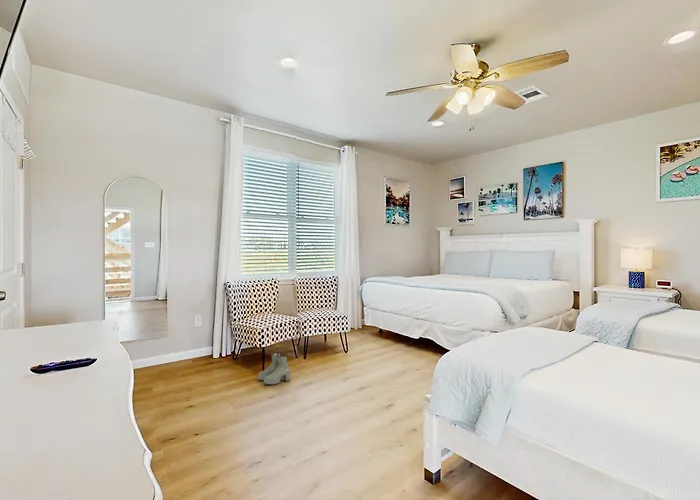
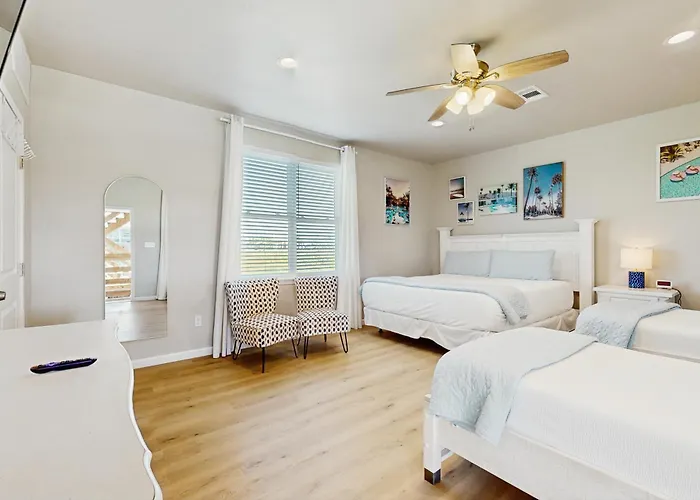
- boots (274, 367)
